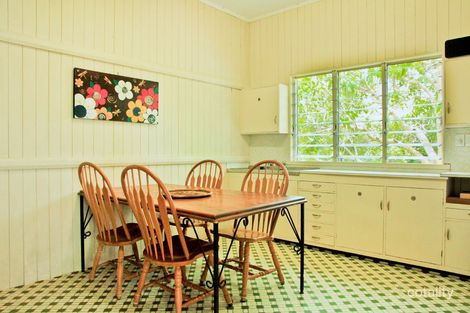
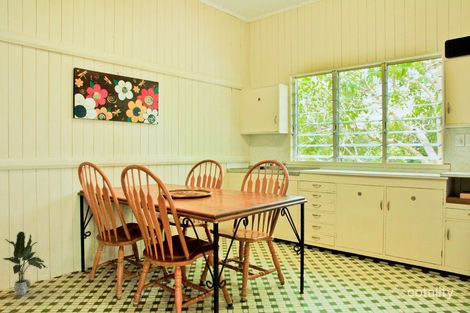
+ potted plant (23, 263)
